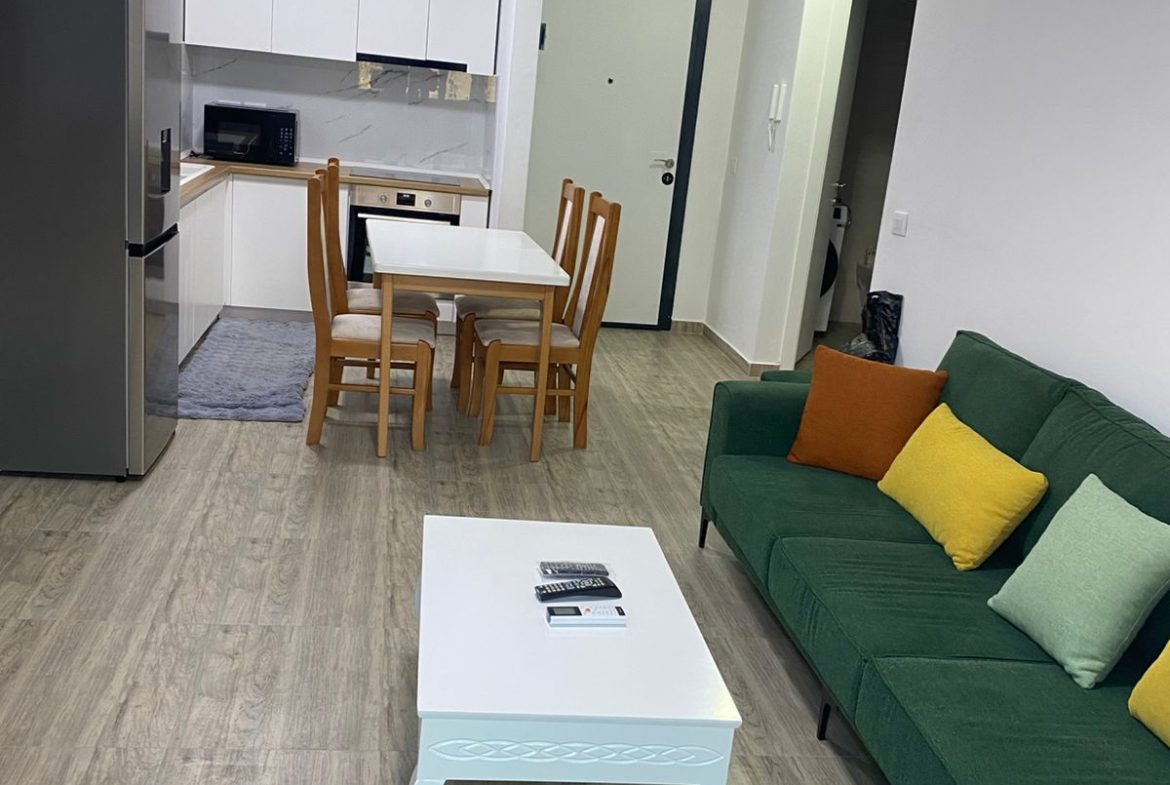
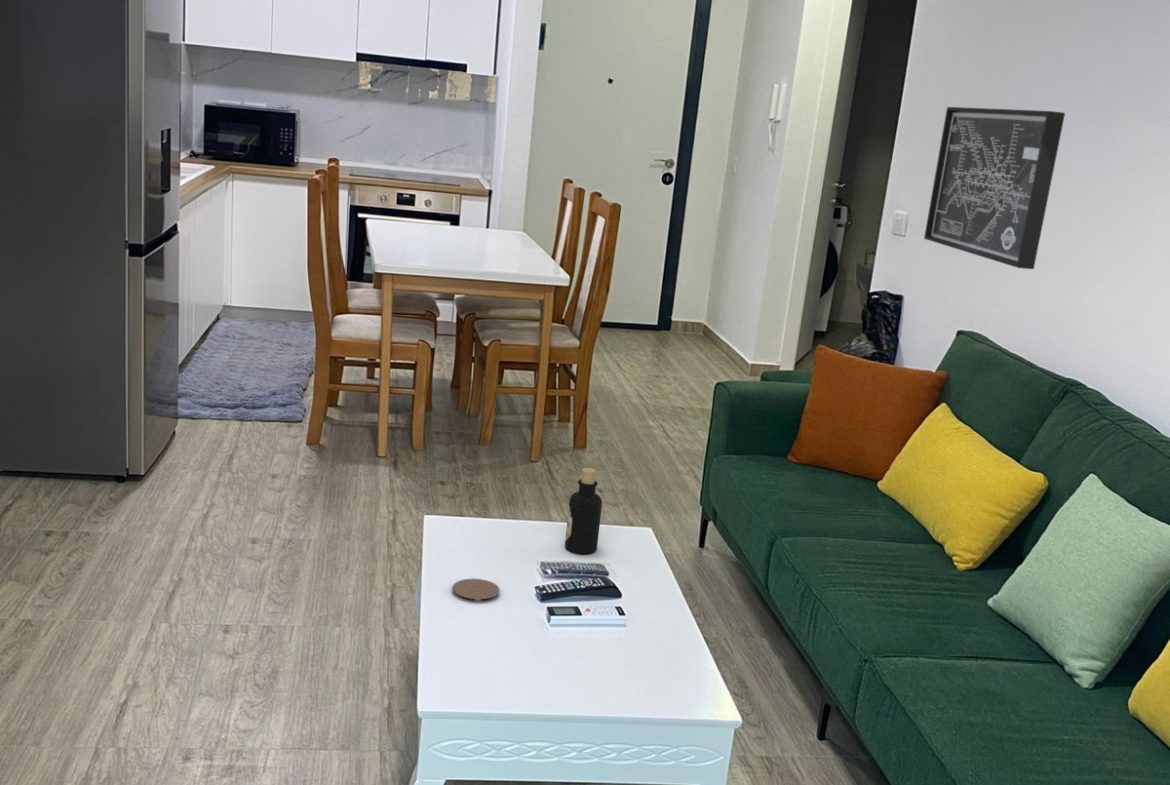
+ coaster (475, 591)
+ bottle (584, 510)
+ wall art (987, 182)
